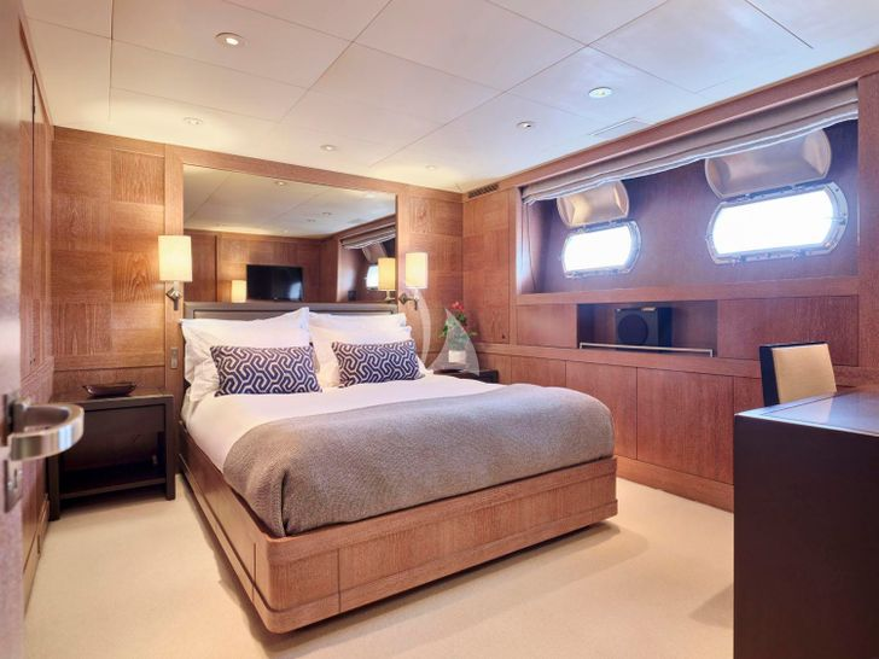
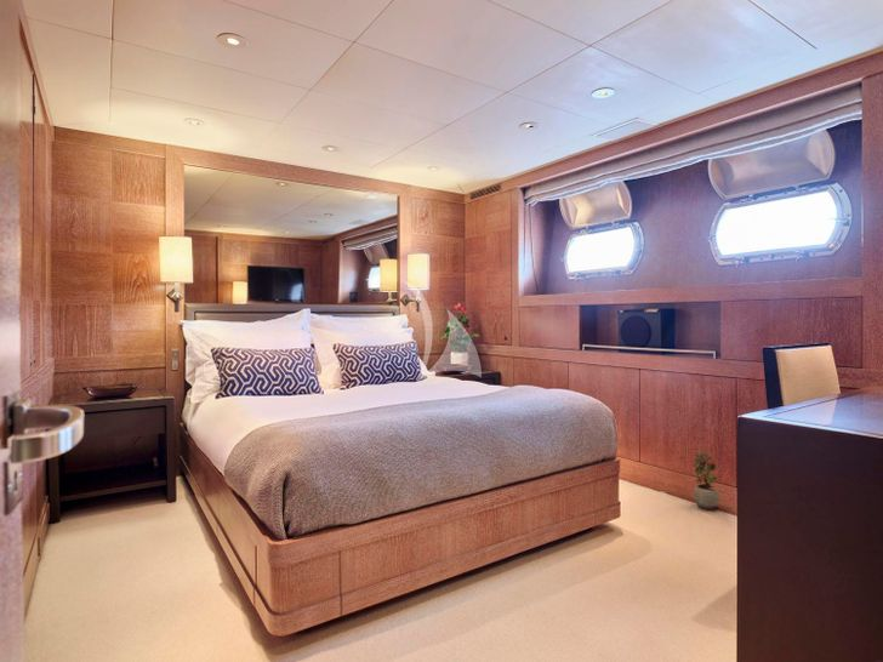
+ potted plant (707, 480)
